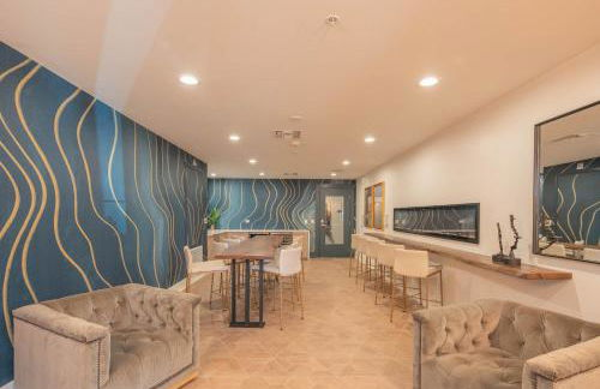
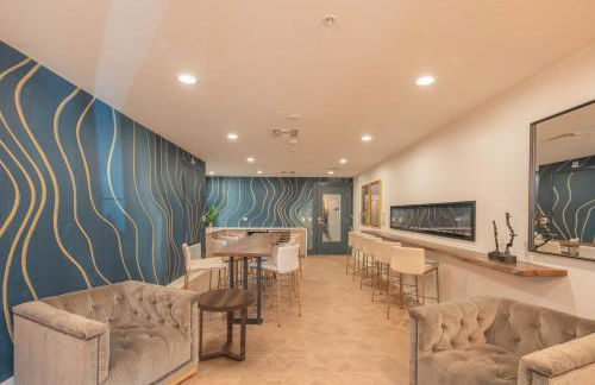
+ side table (227, 324)
